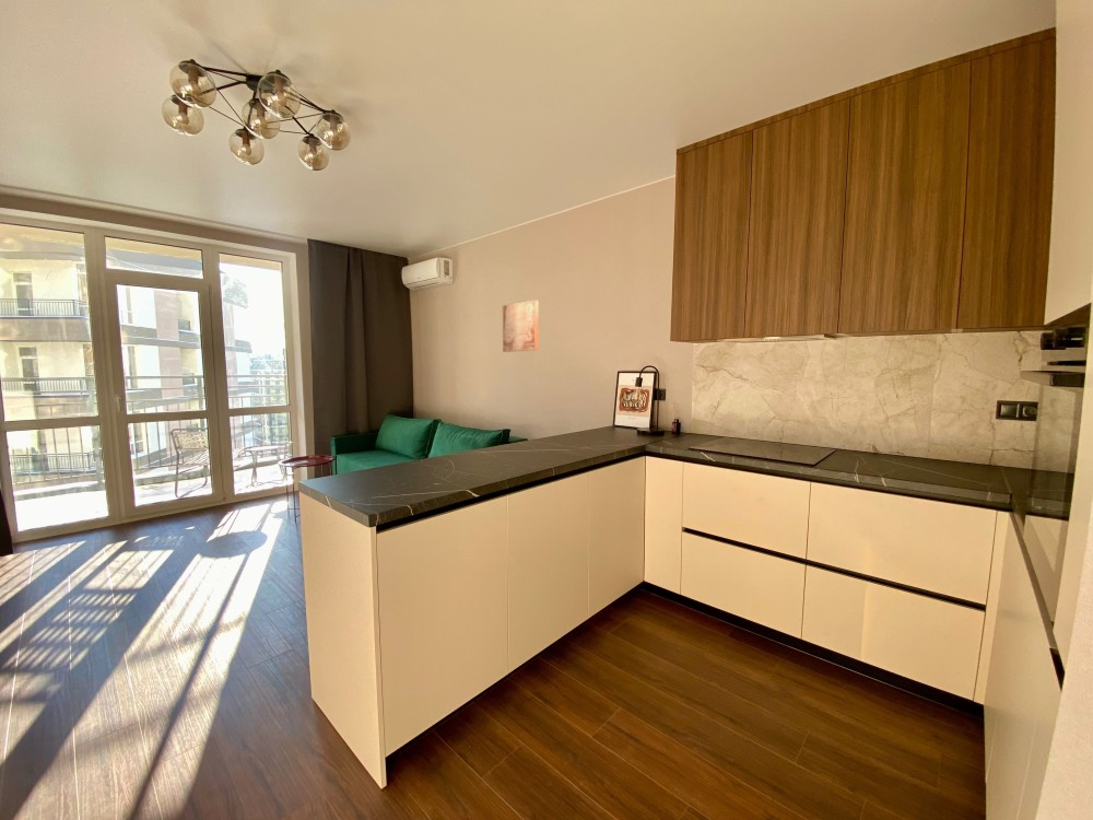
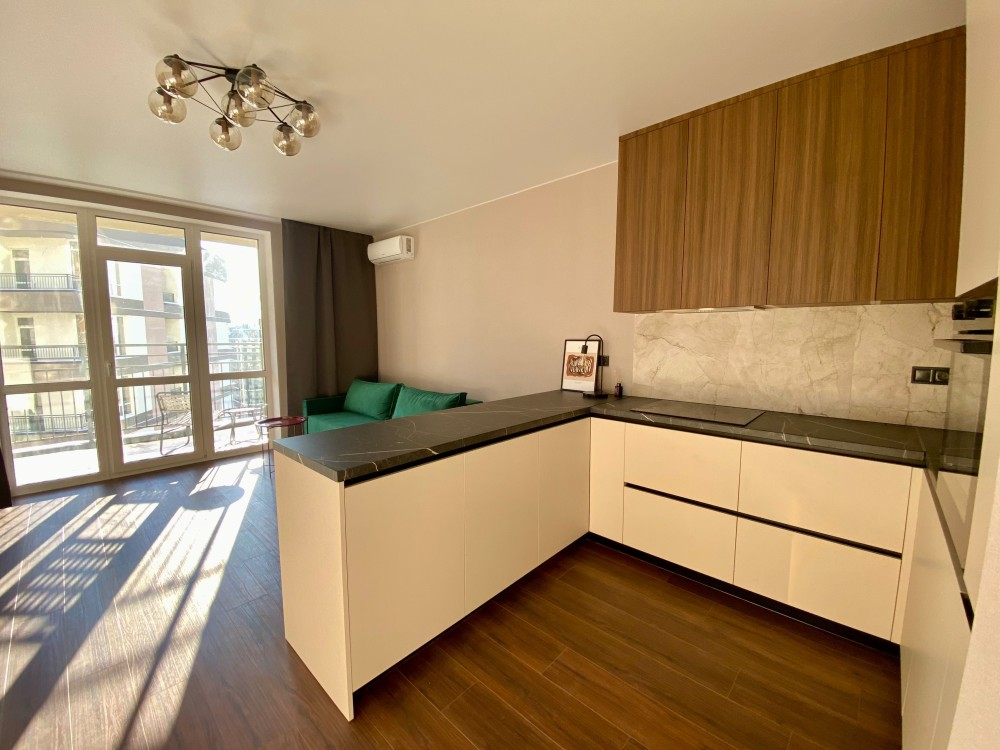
- wall art (519, 327)
